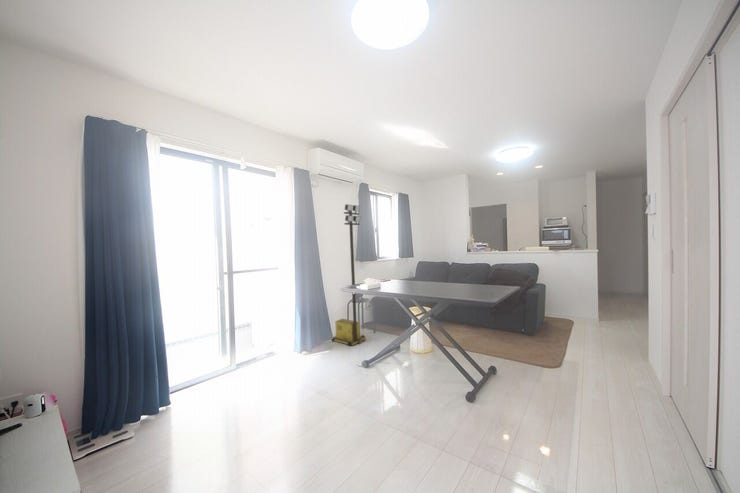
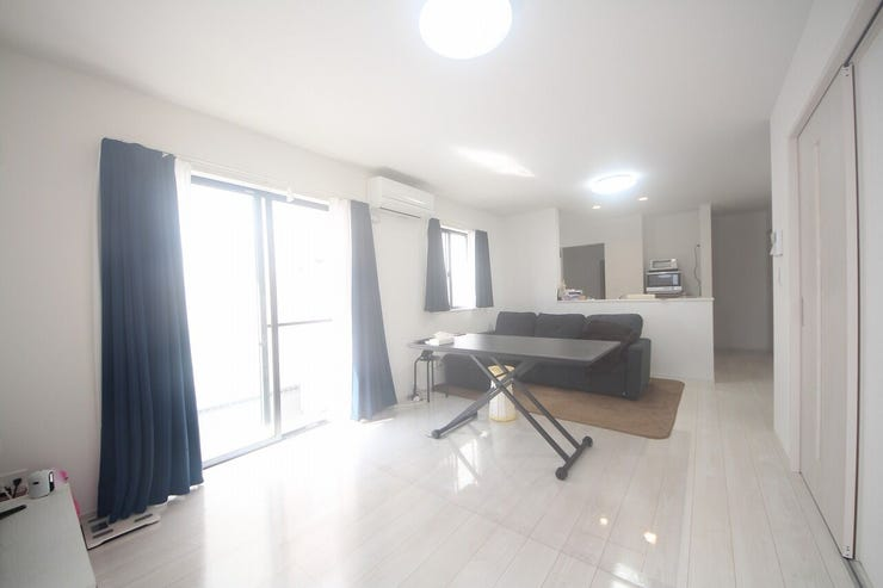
- portable light tower (351, 273)
